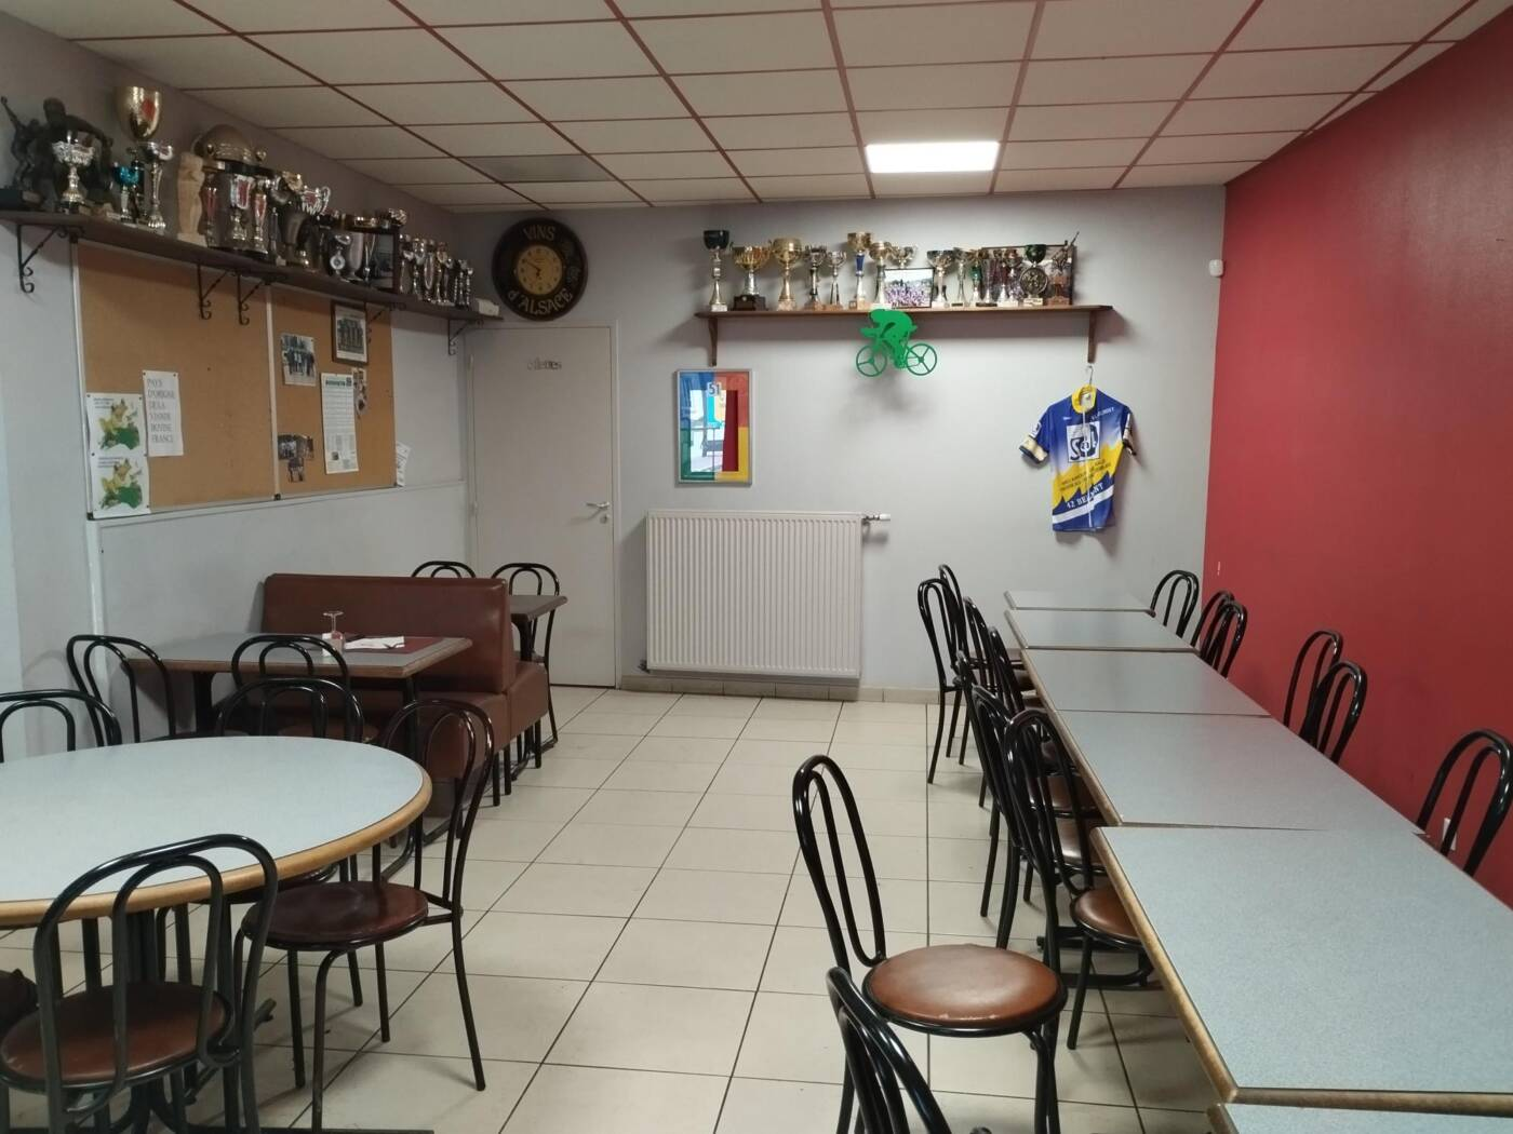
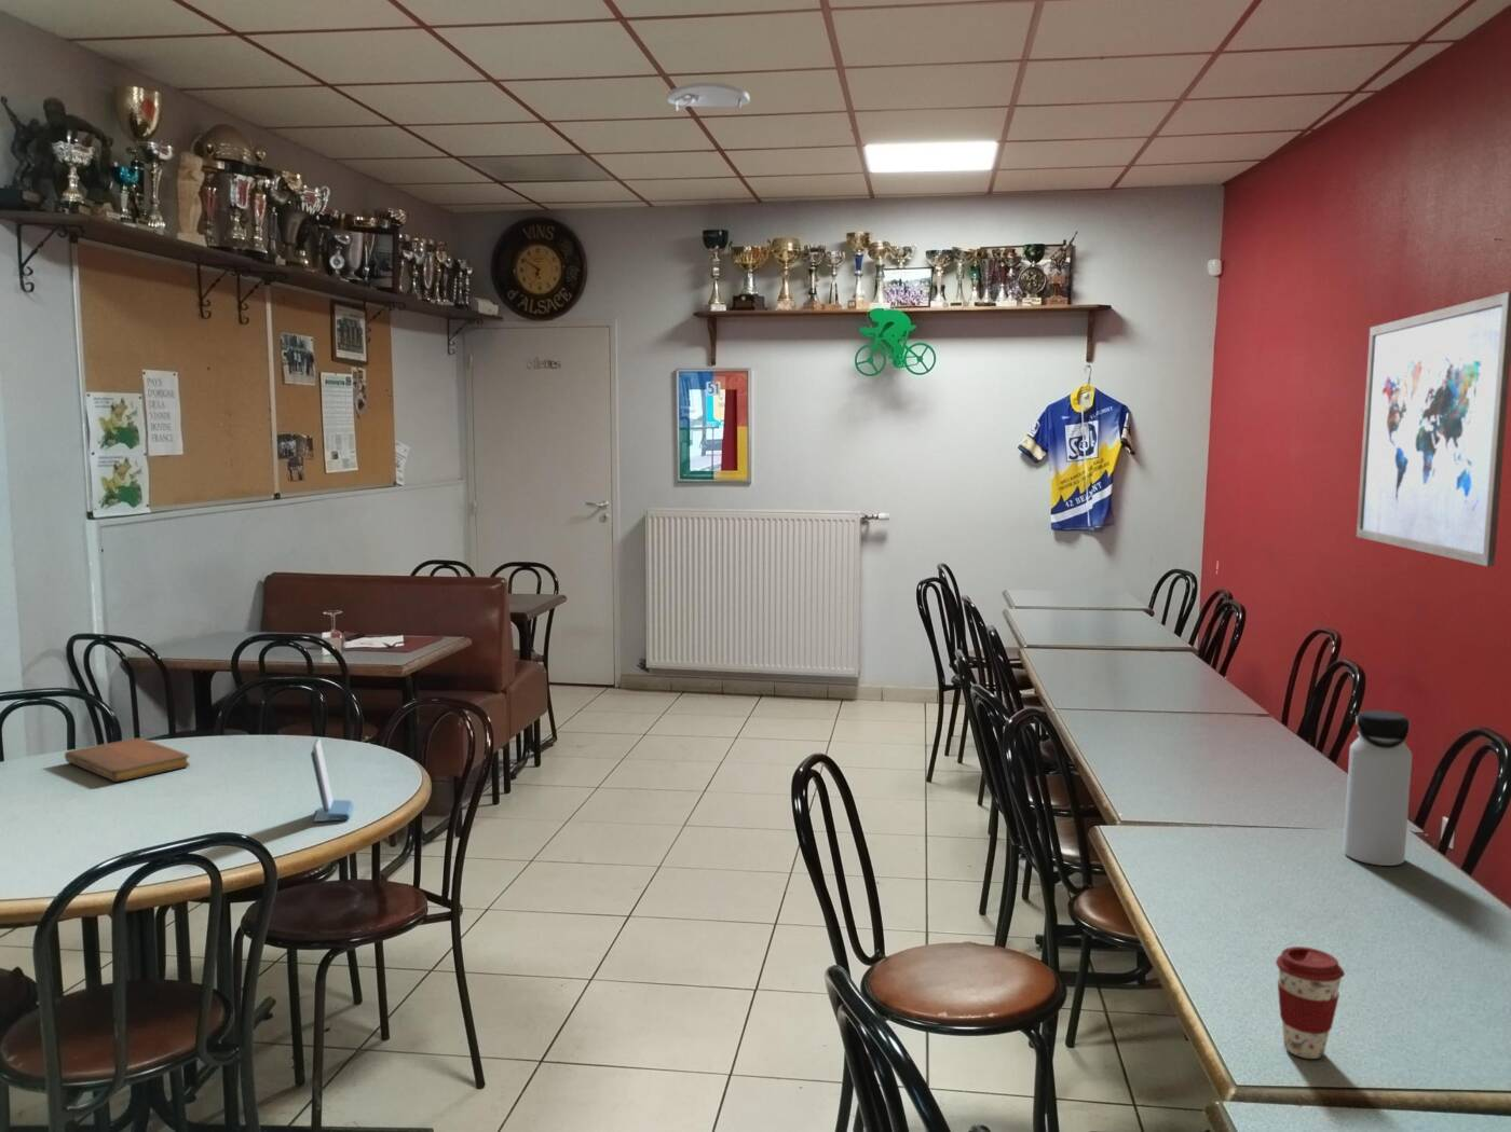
+ coffee cup (1308, 1002)
+ smartphone (328, 779)
+ water bottle (1378, 785)
+ smoke detector (708, 99)
+ wall art (1424, 432)
+ notebook (127, 757)
